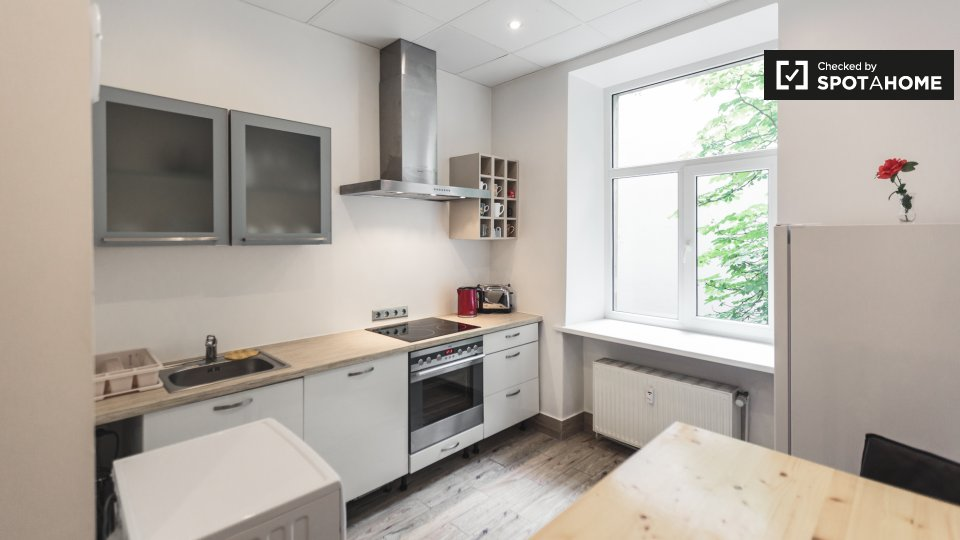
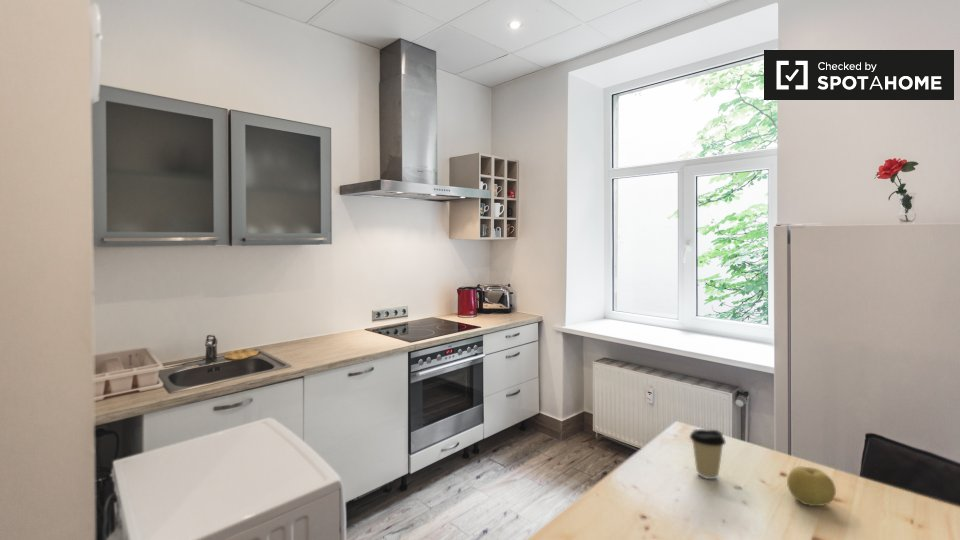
+ coffee cup (707, 453)
+ fruit (810, 485)
